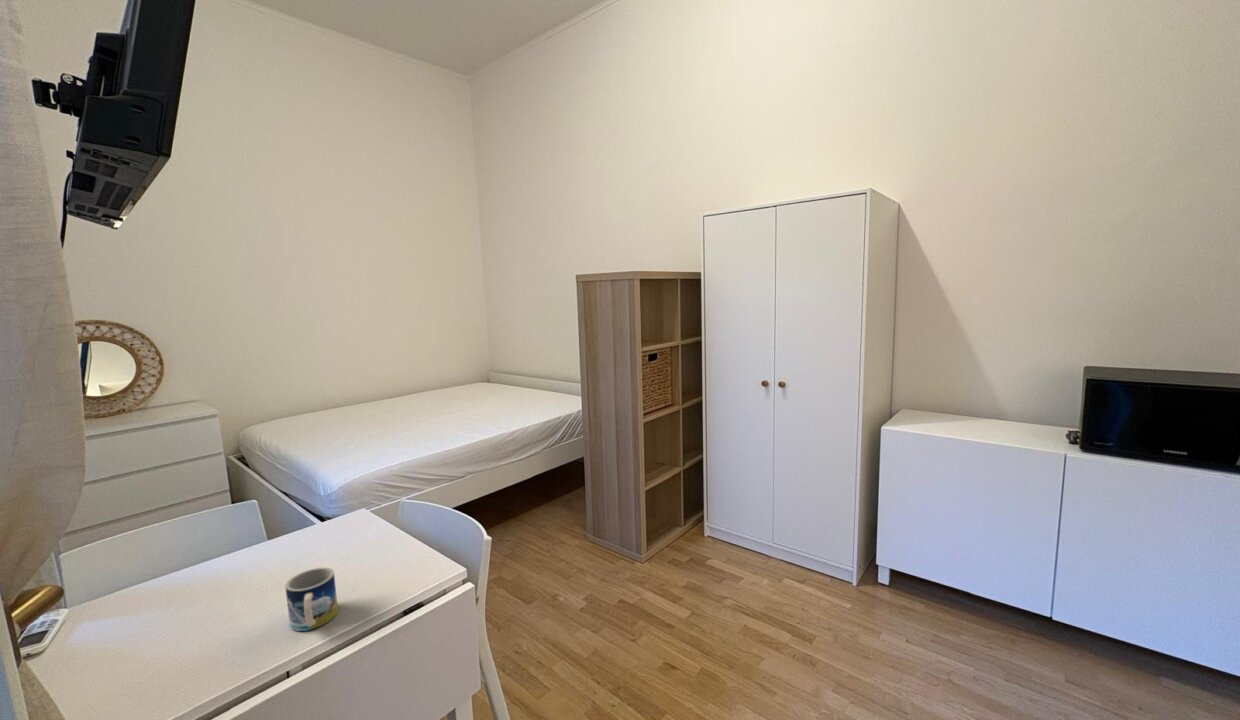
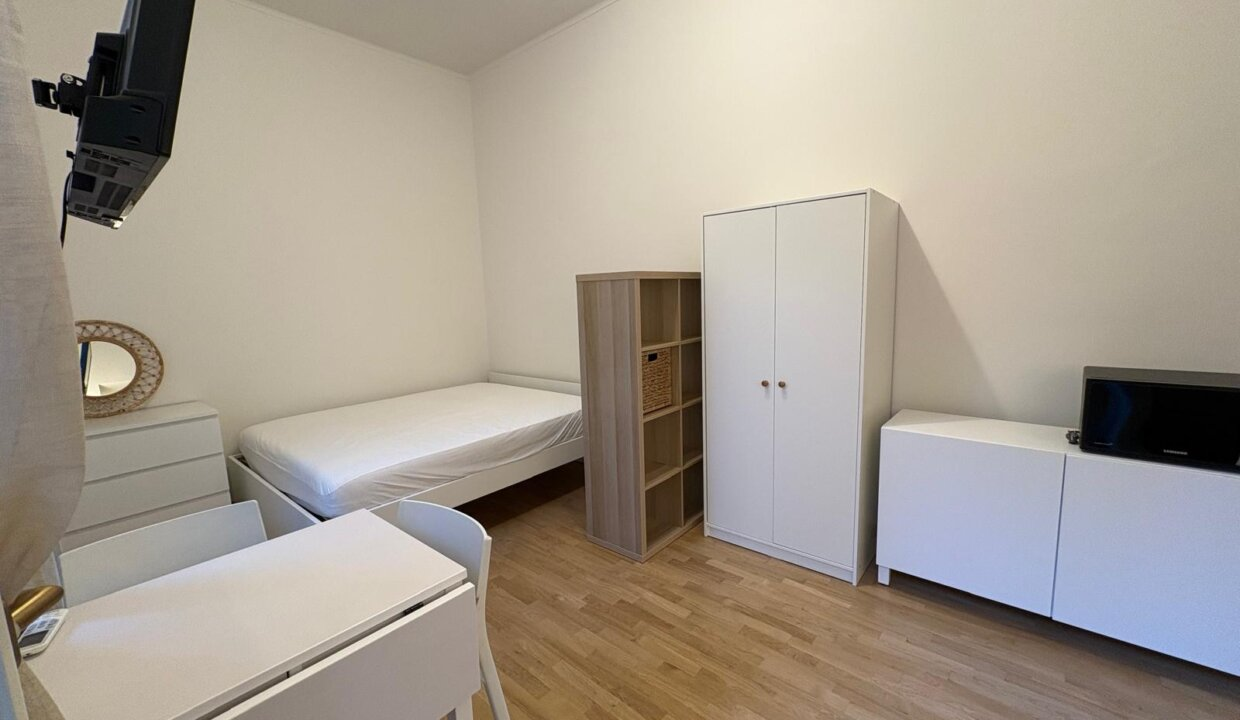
- mug (311, 602)
